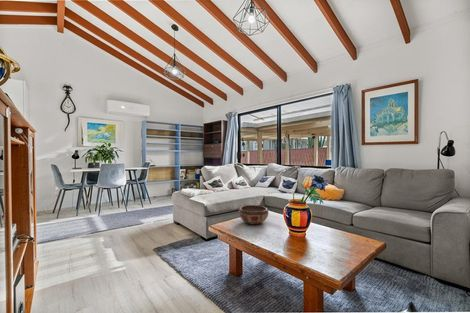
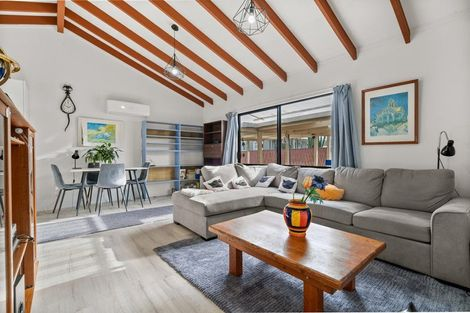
- decorative bowl (253, 215)
